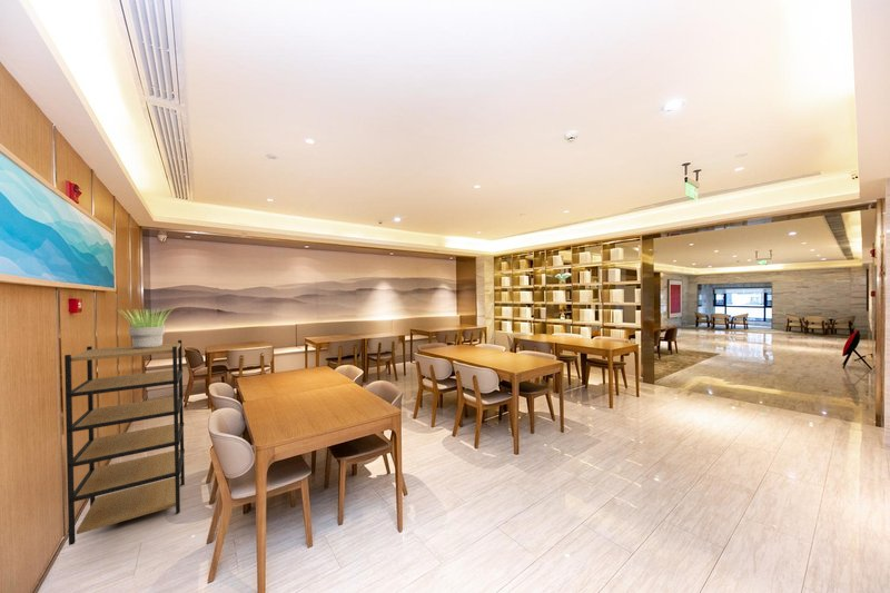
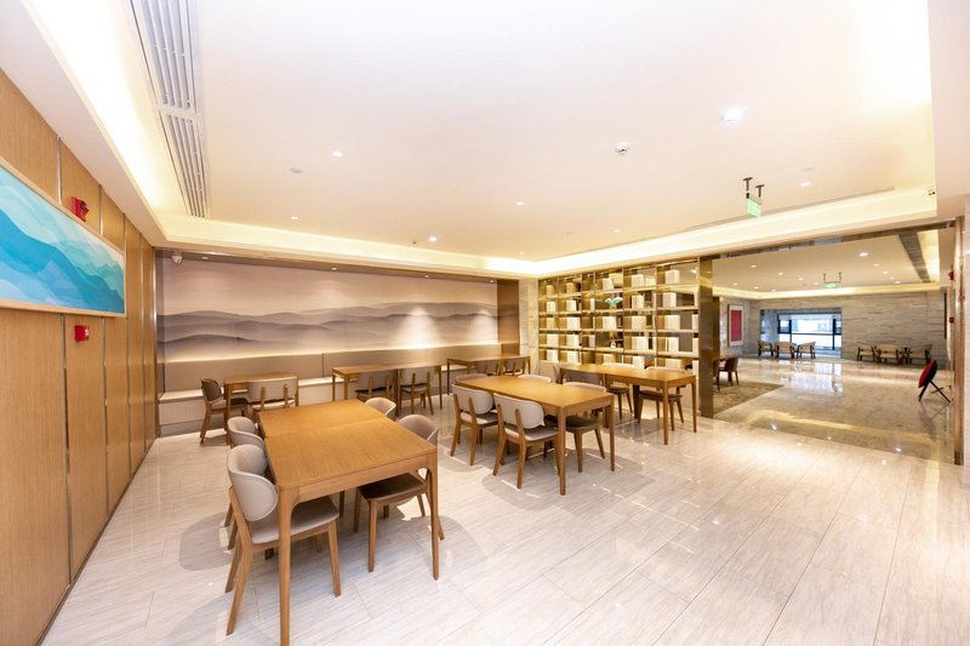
- shelving unit (135, 431)
- potted plant (148, 327)
